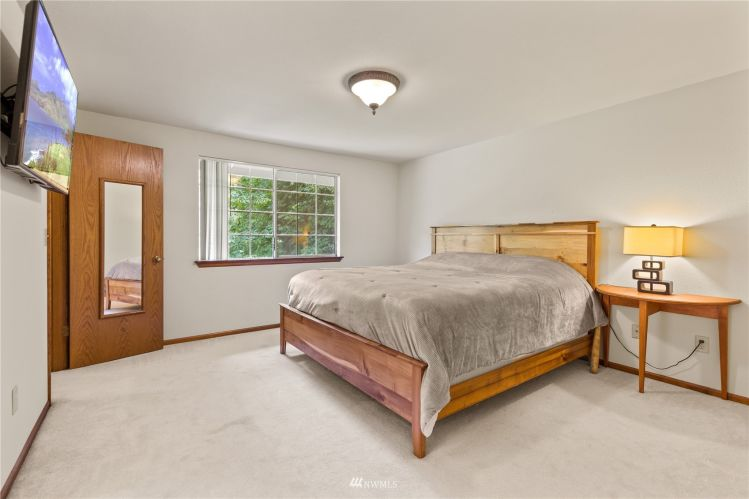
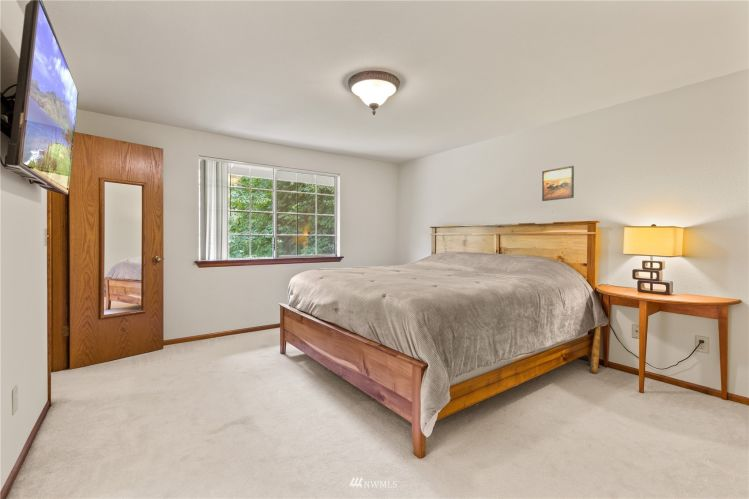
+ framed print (557, 184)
